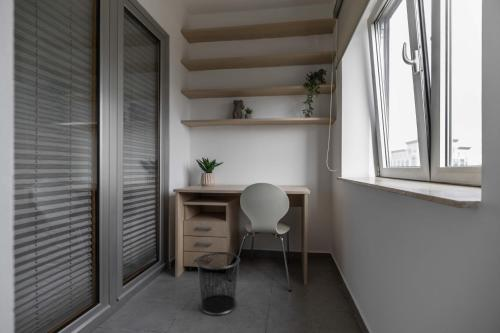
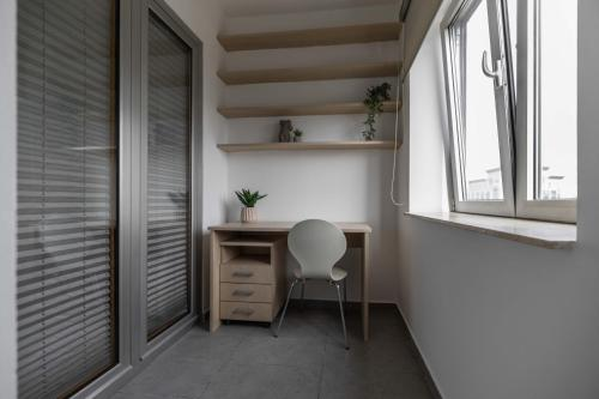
- waste bin (218, 282)
